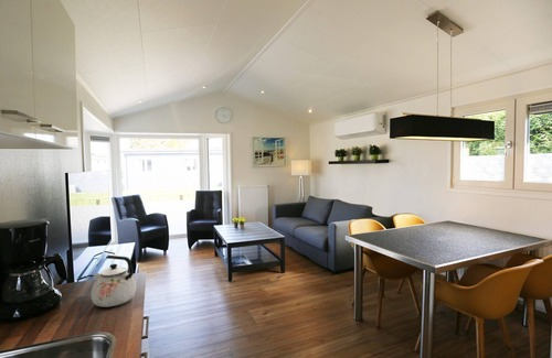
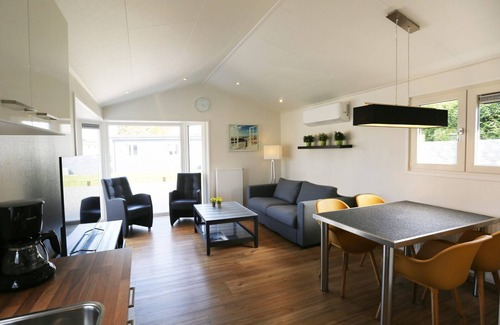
- kettle (113, 278)
